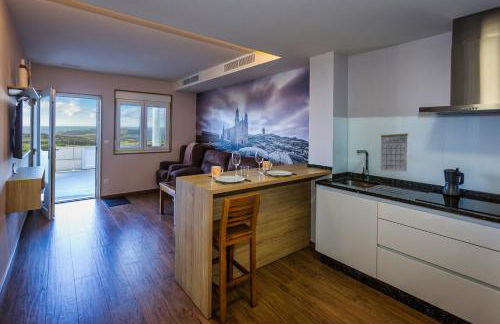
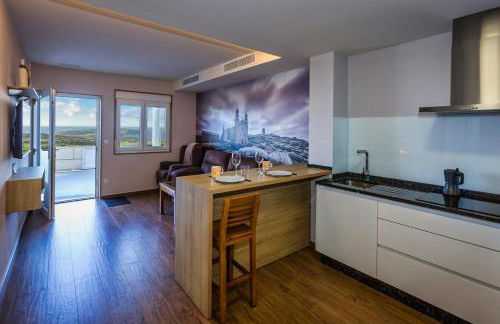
- calendar (393, 148)
